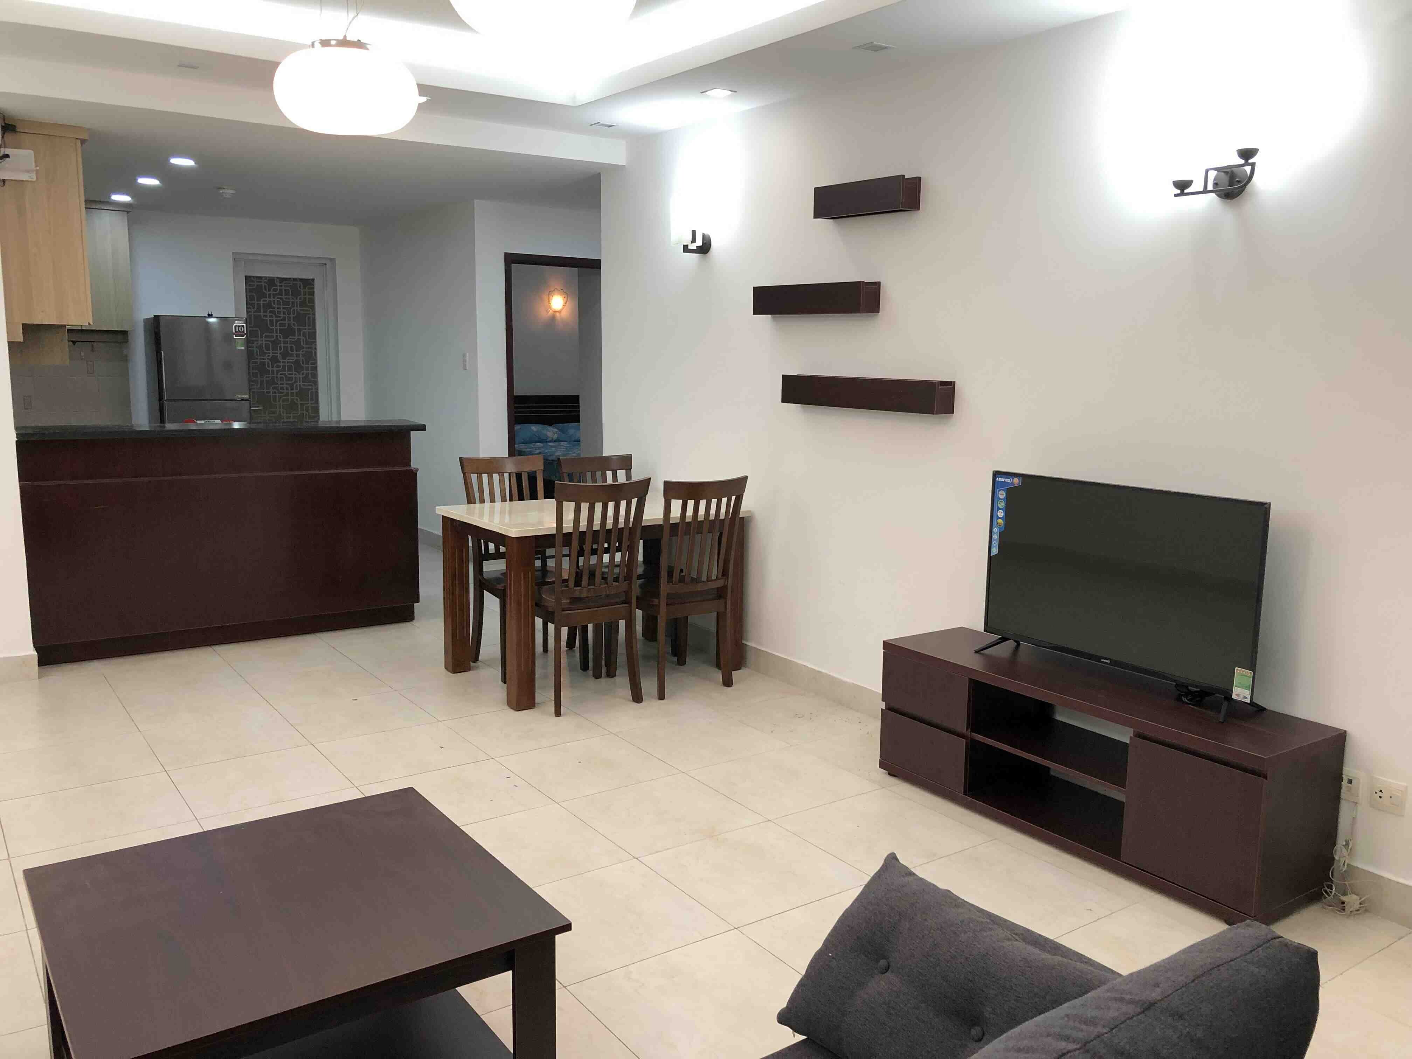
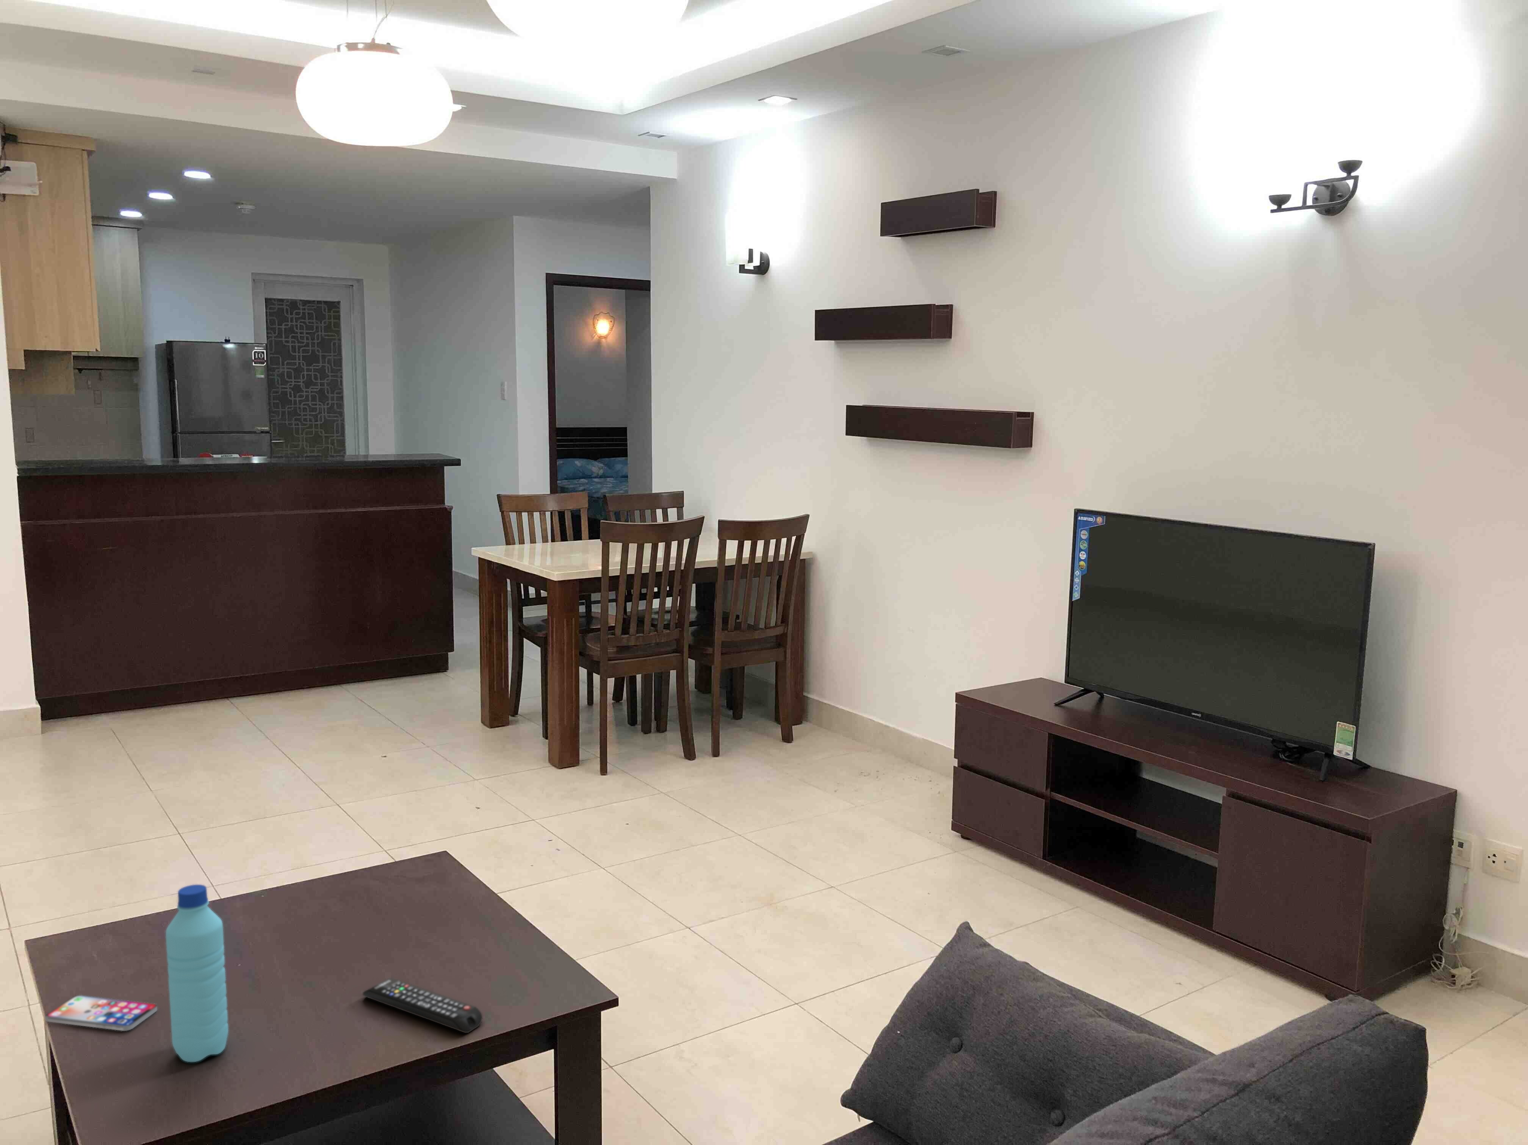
+ remote control (421, 1004)
+ water bottle (196, 971)
+ smartphone (101, 1013)
